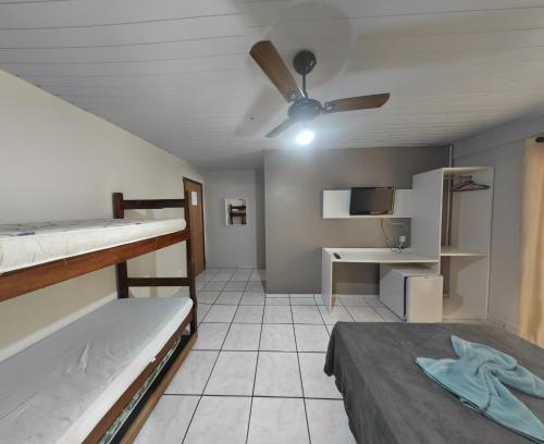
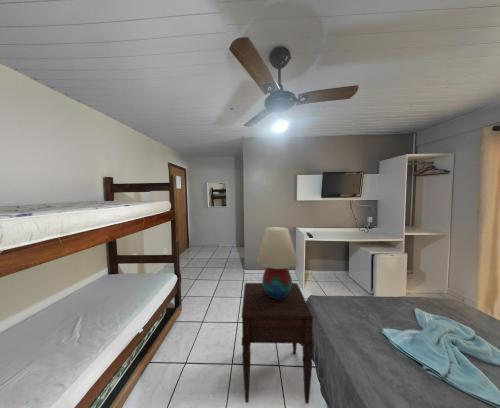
+ nightstand (273, 335)
+ table lamp (276, 262)
